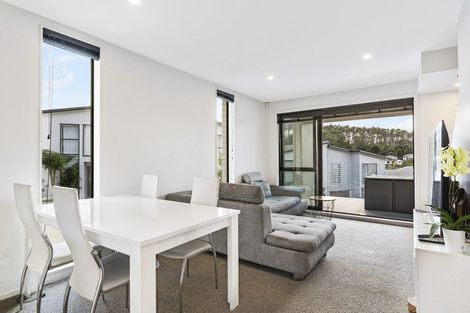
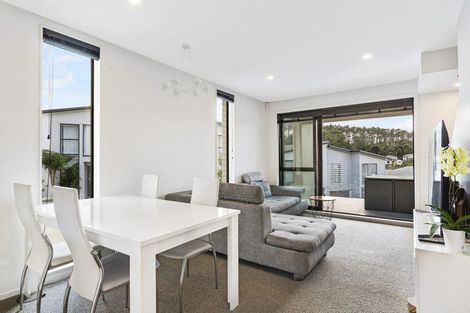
+ chandelier (191, 68)
